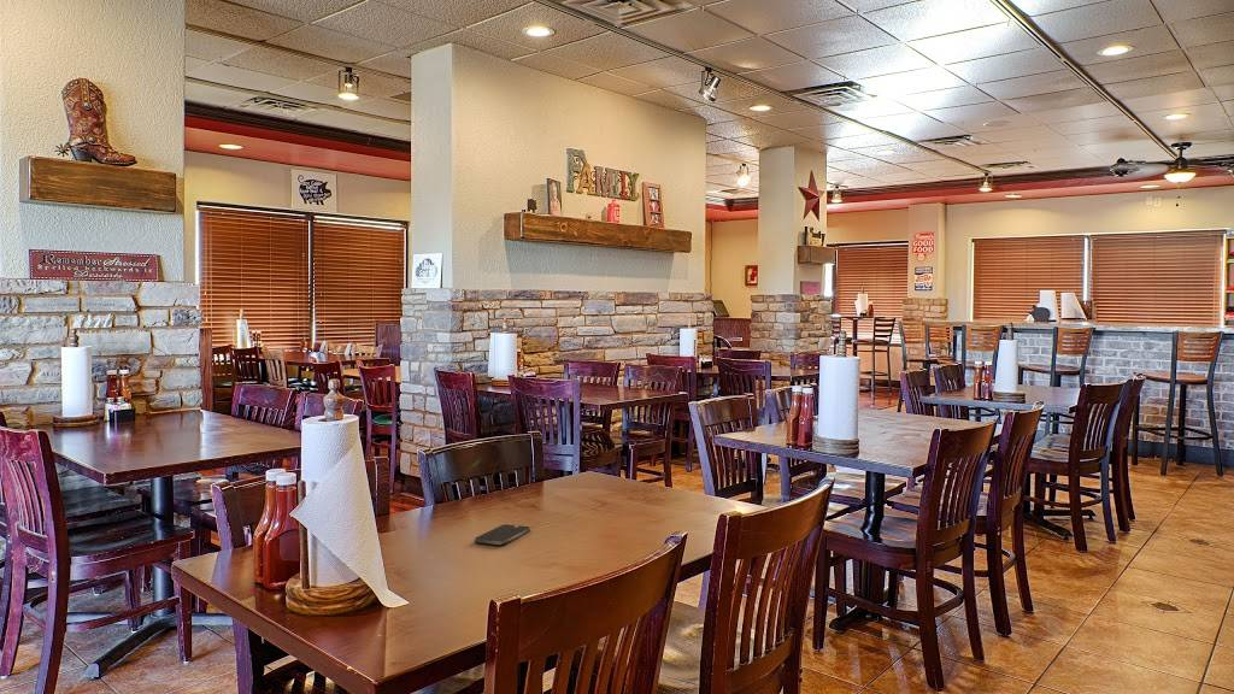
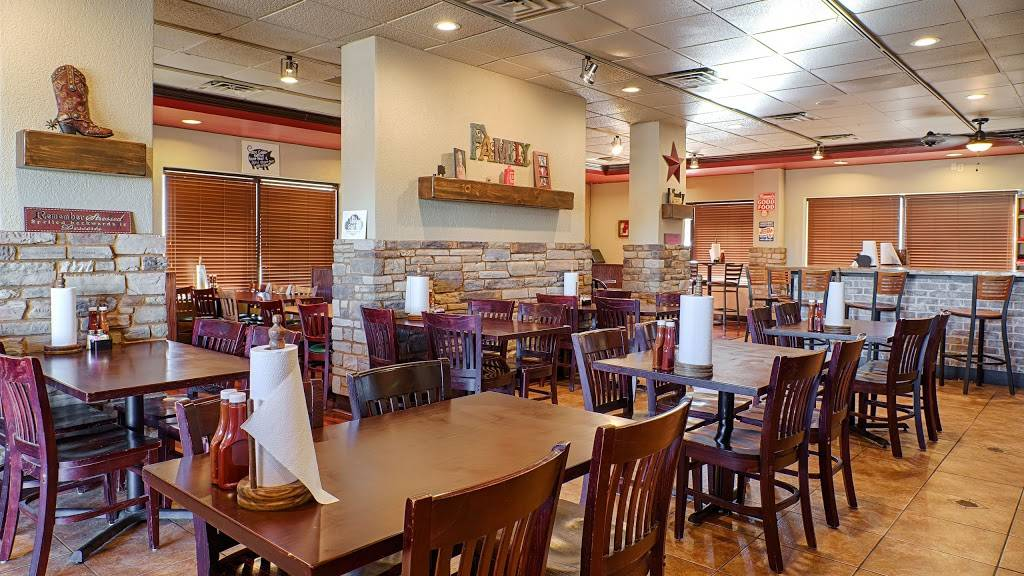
- smartphone (503, 534)
